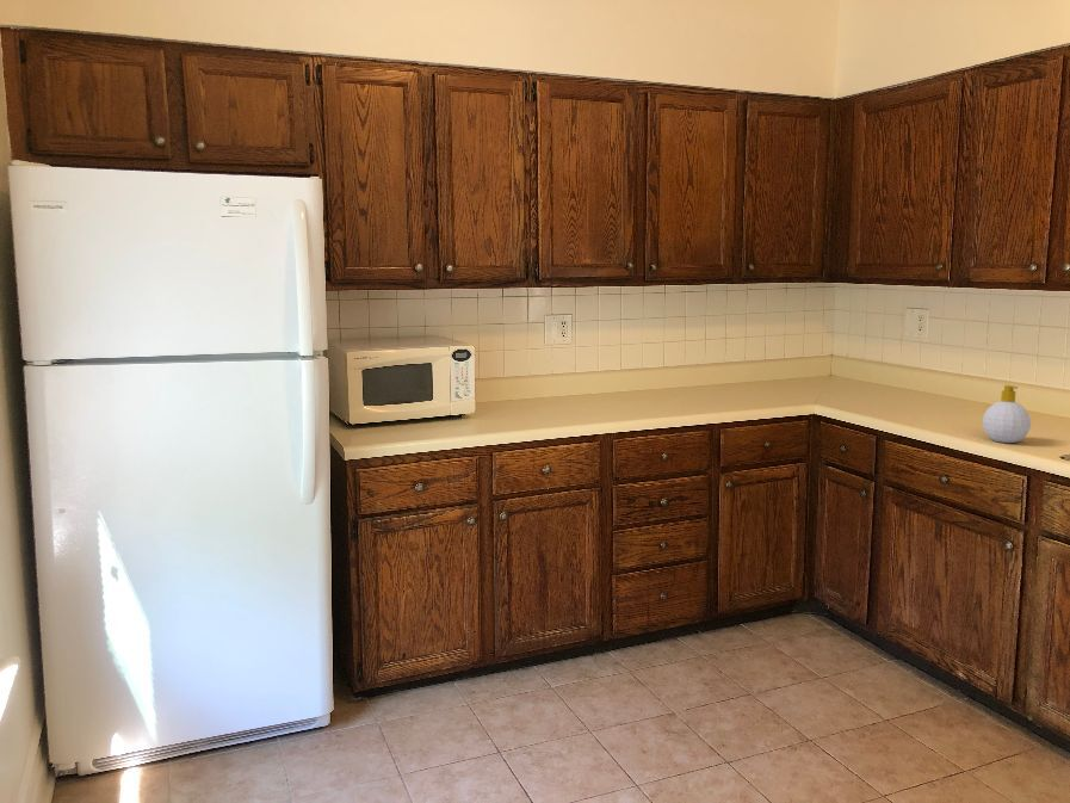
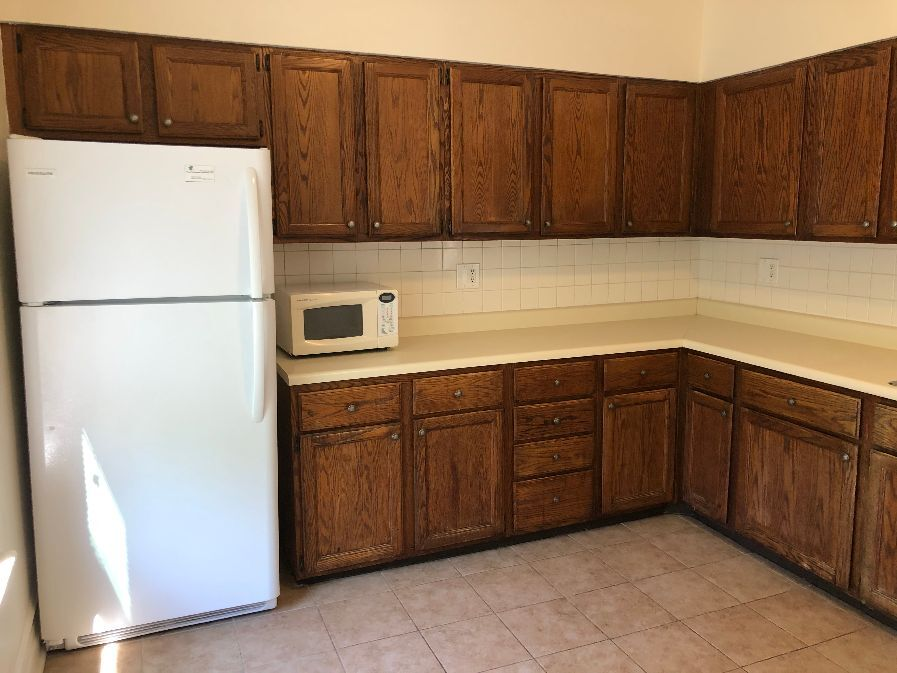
- soap bottle (1007, 413)
